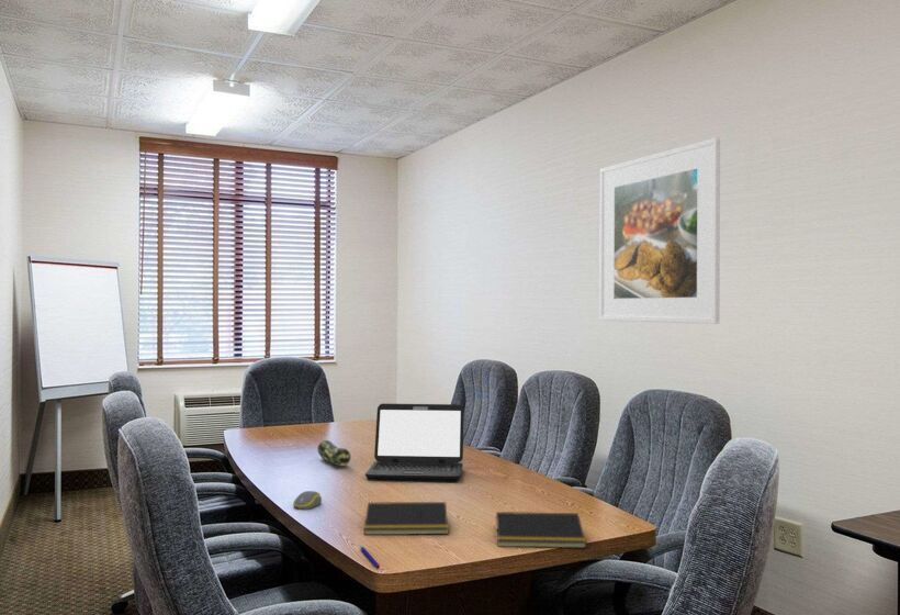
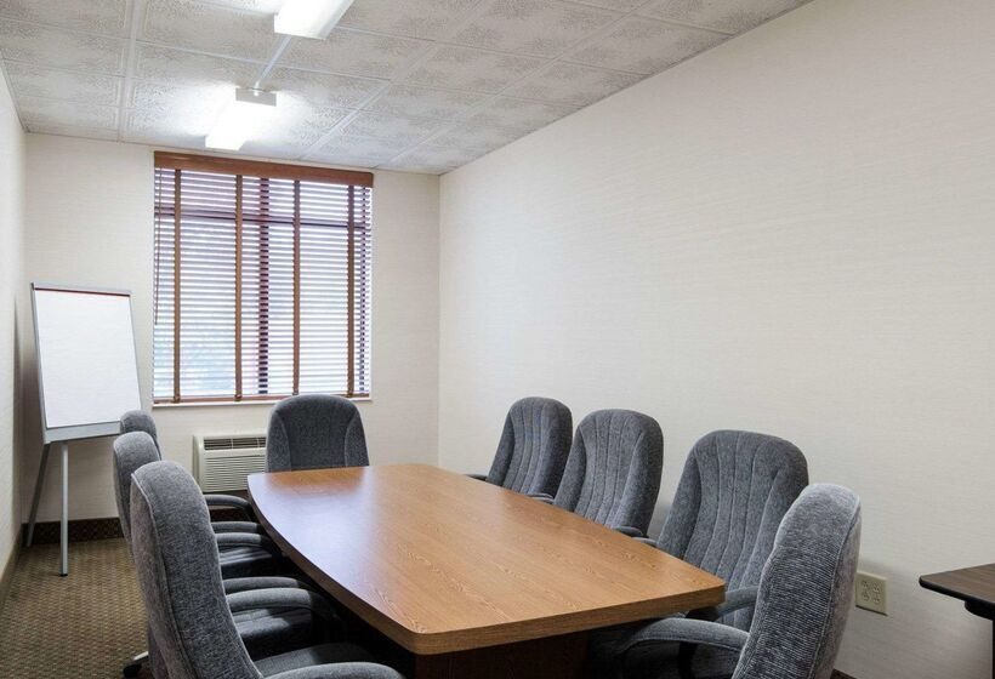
- notepad (406, 517)
- computer mouse (307, 499)
- pen (369, 556)
- laptop (416, 440)
- notepad (539, 528)
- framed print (653, 238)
- pencil case (334, 454)
